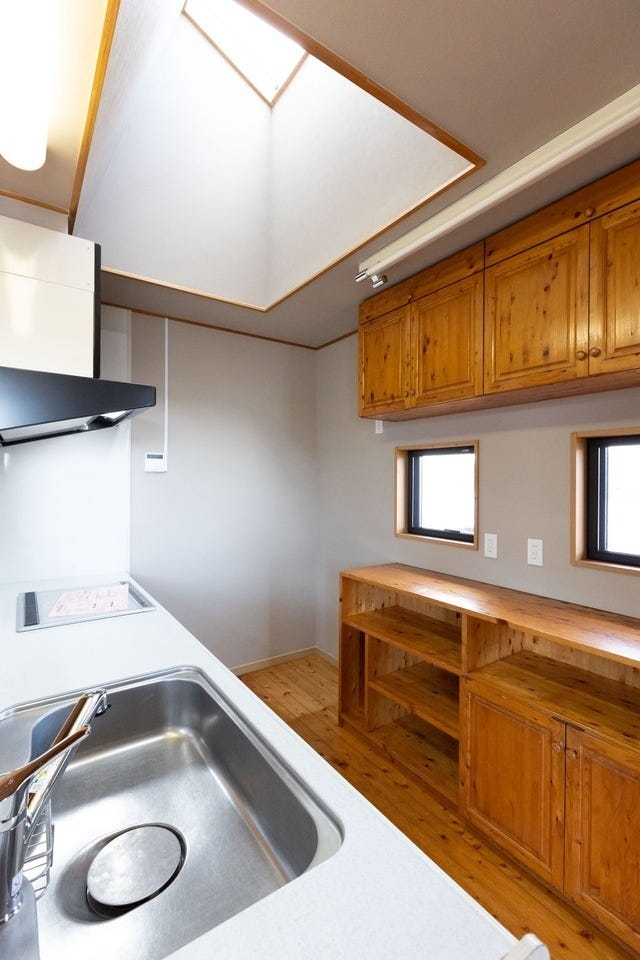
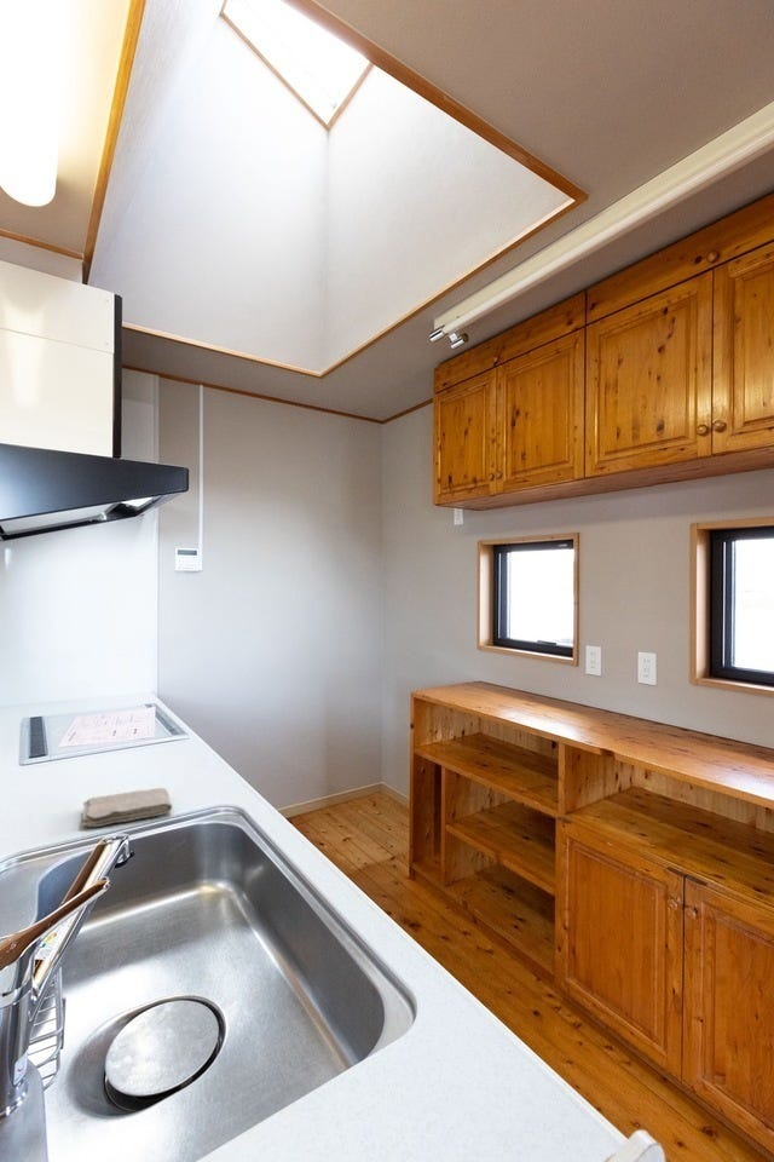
+ washcloth (127, 805)
